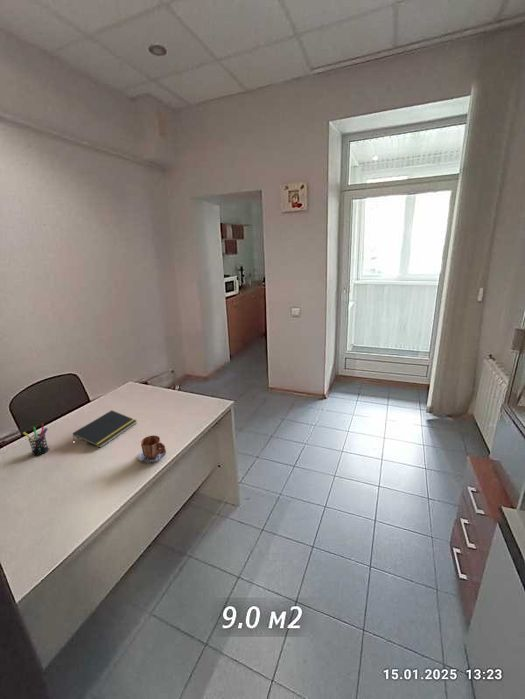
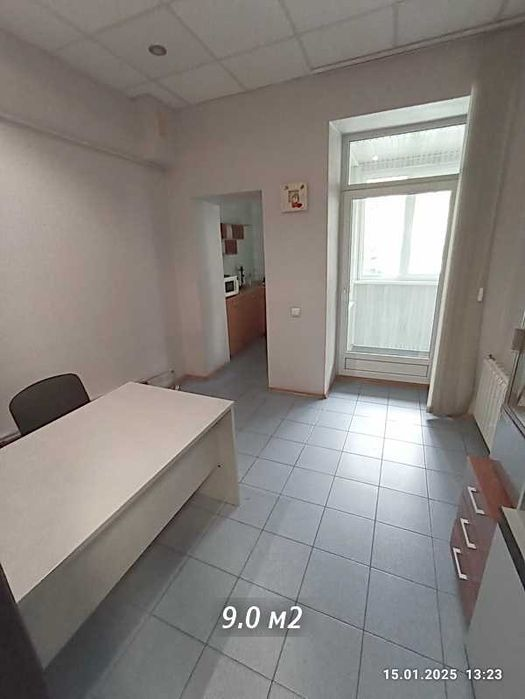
- pen holder (38, 438)
- mug (152, 448)
- notepad (106, 427)
